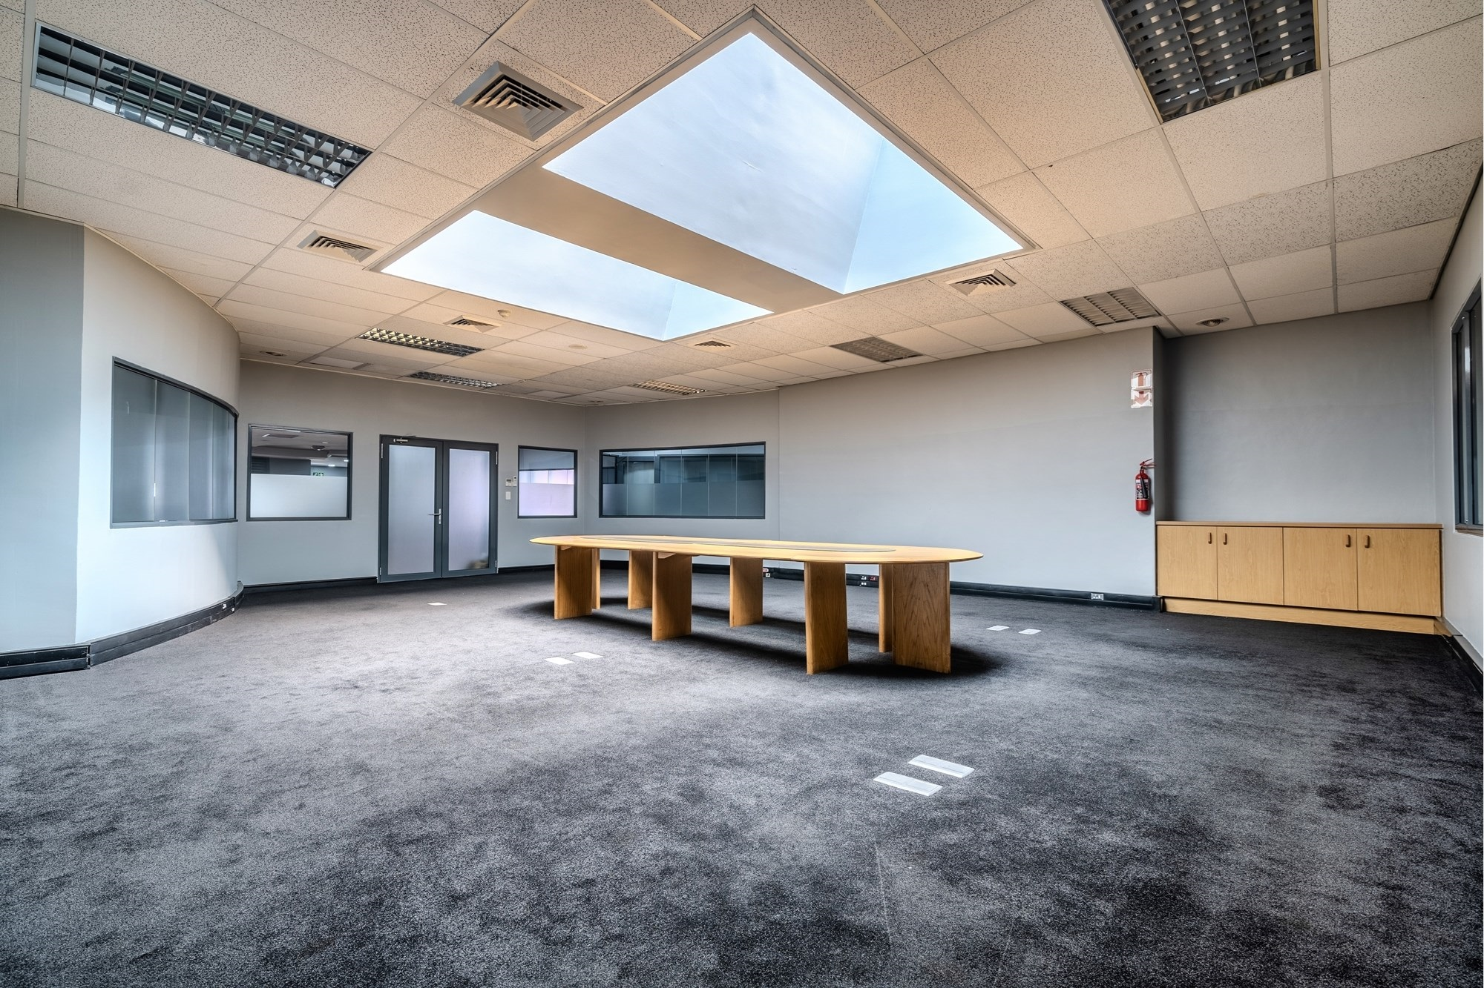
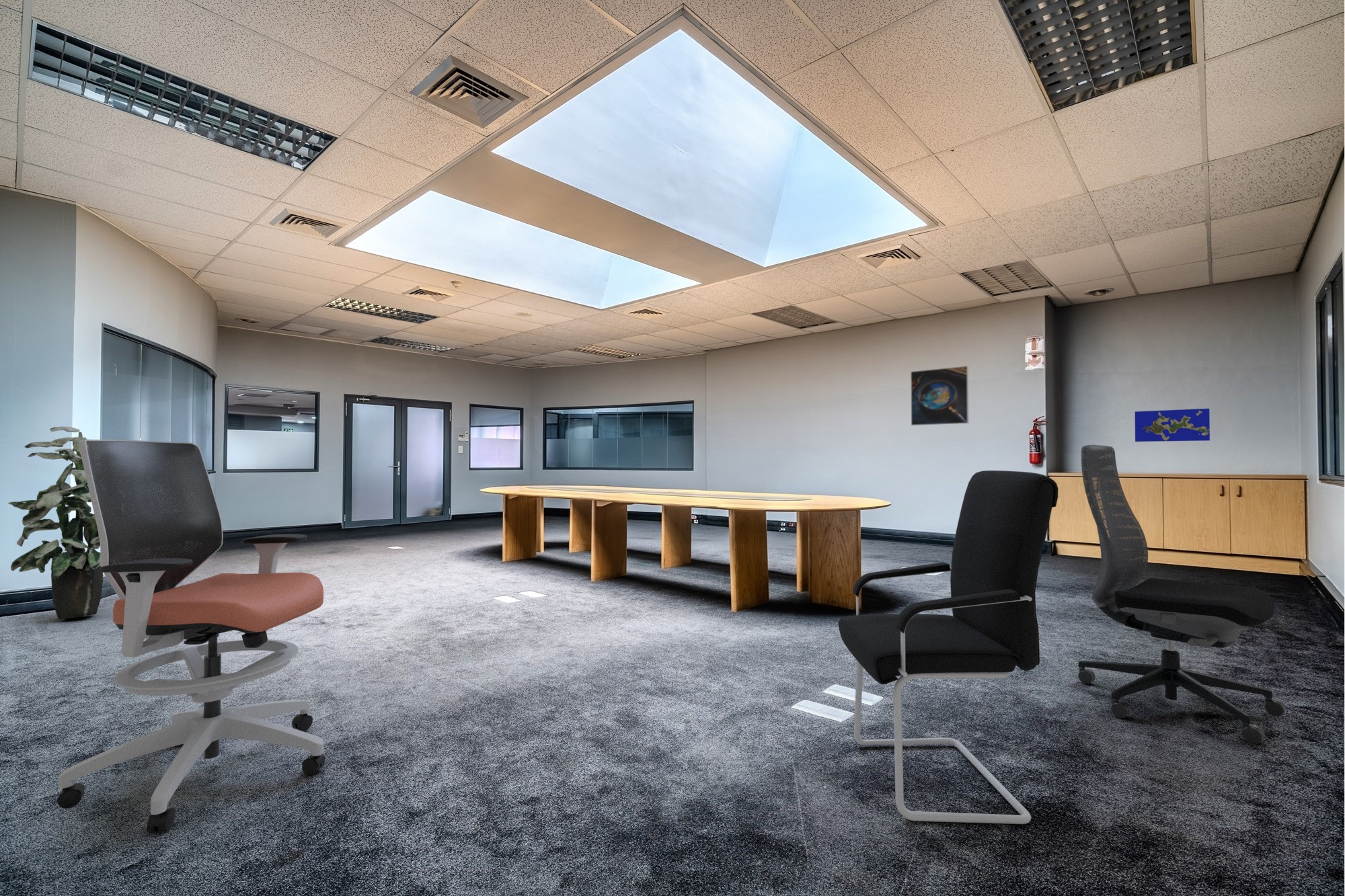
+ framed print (939, 397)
+ indoor plant (73, 522)
+ office chair (1165, 579)
+ world map (1171, 425)
+ office chair (221, 605)
+ office chair (939, 624)
